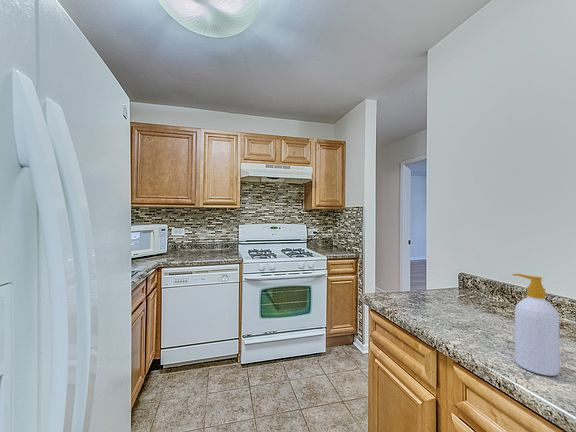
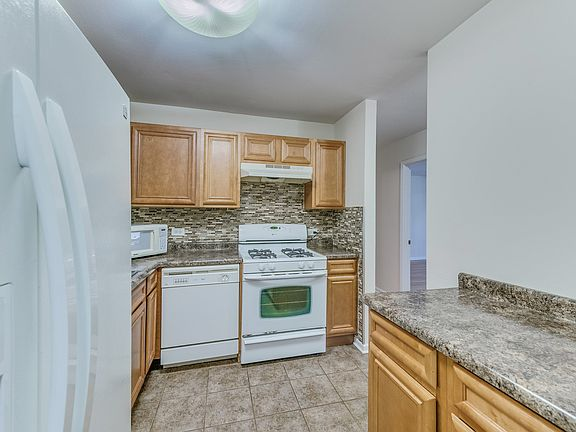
- soap bottle (534, 321)
